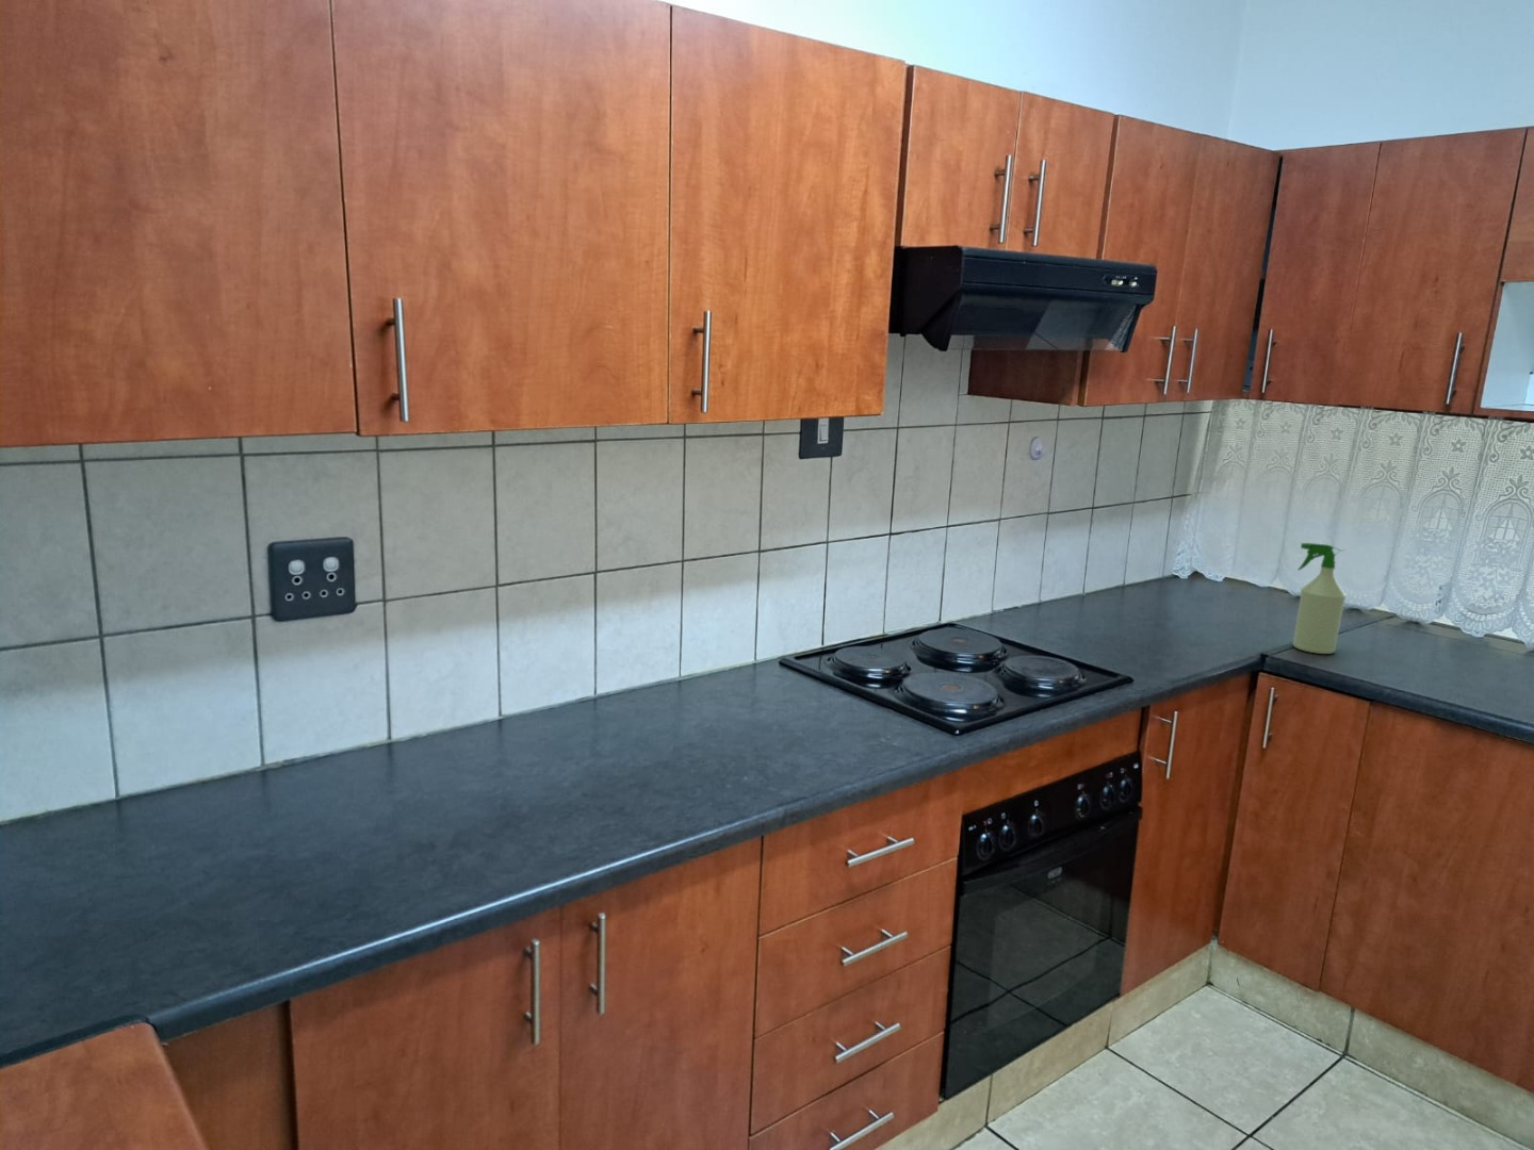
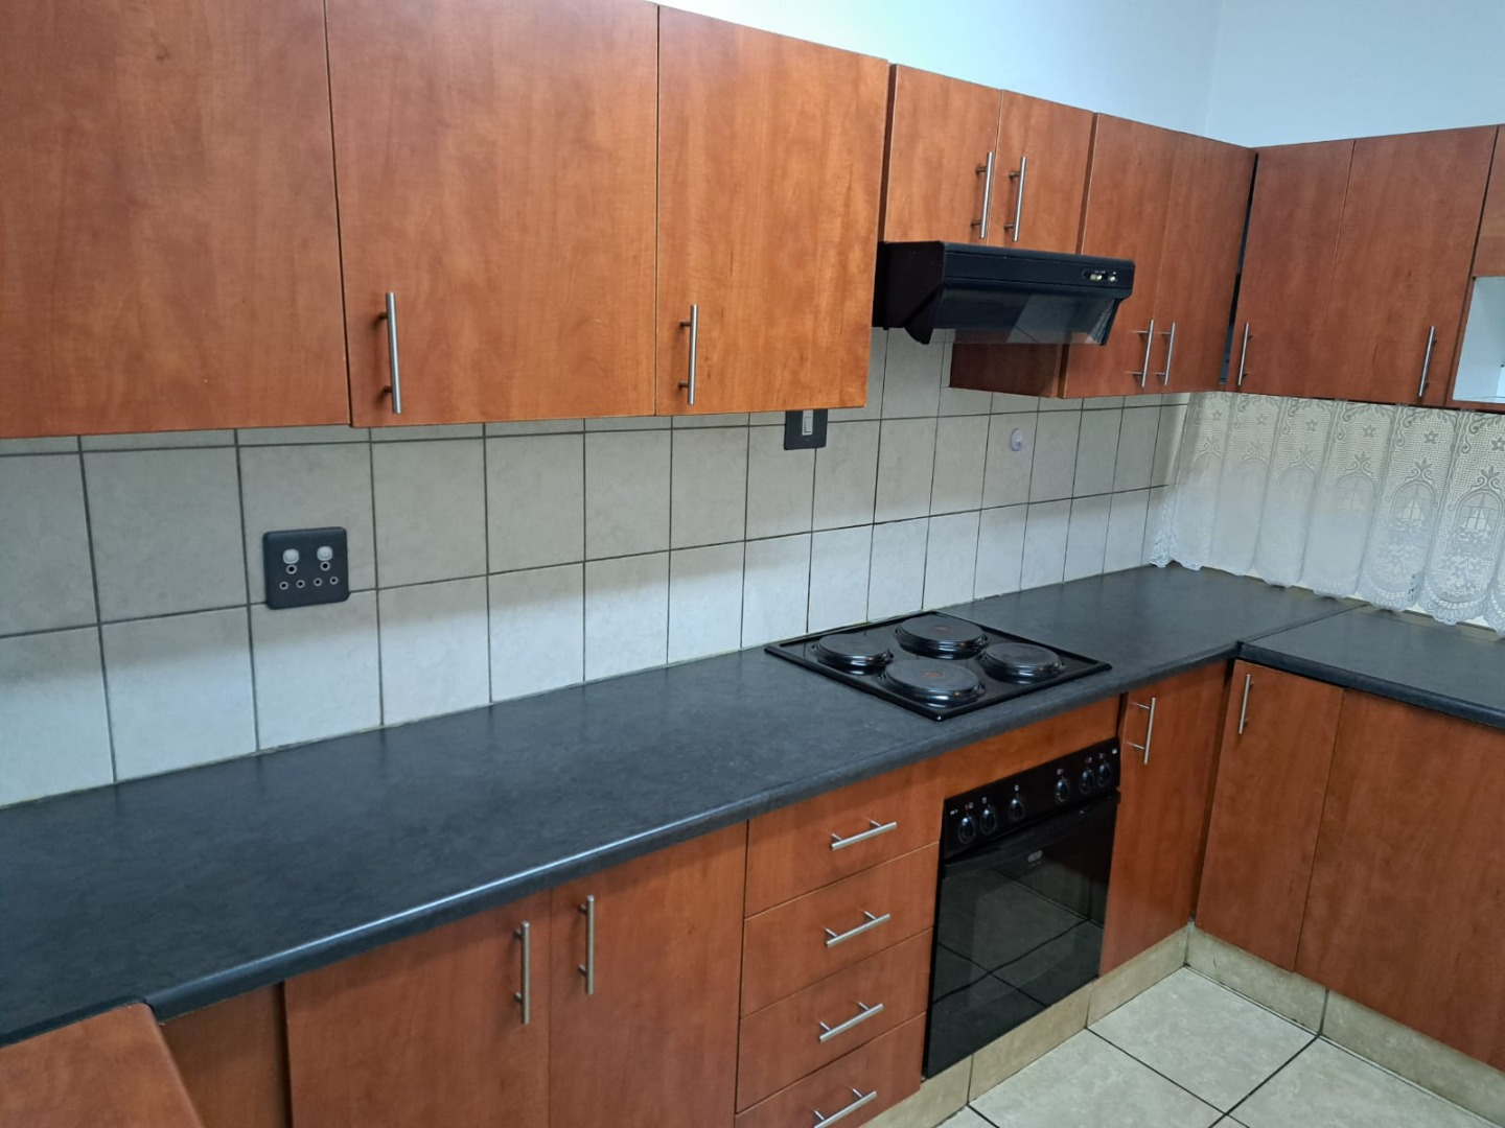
- spray bottle (1321, 597)
